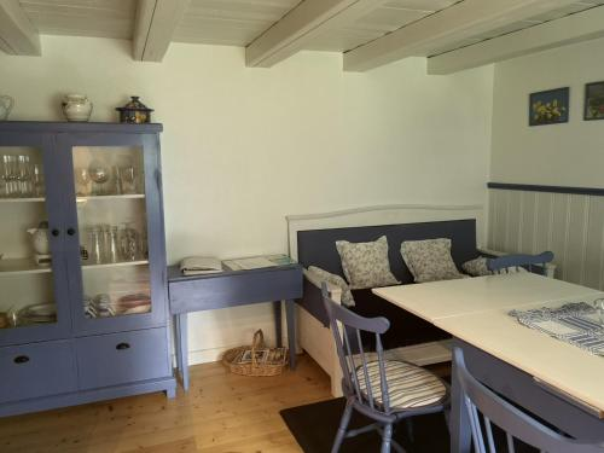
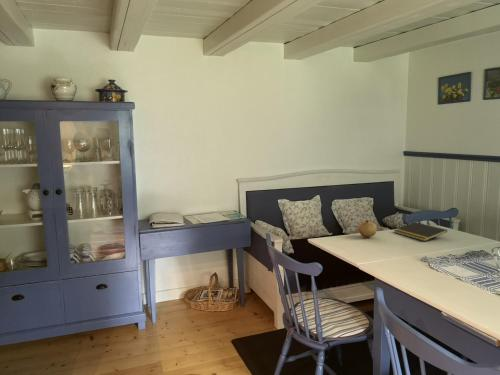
+ fruit (367, 228)
+ notepad (419, 231)
